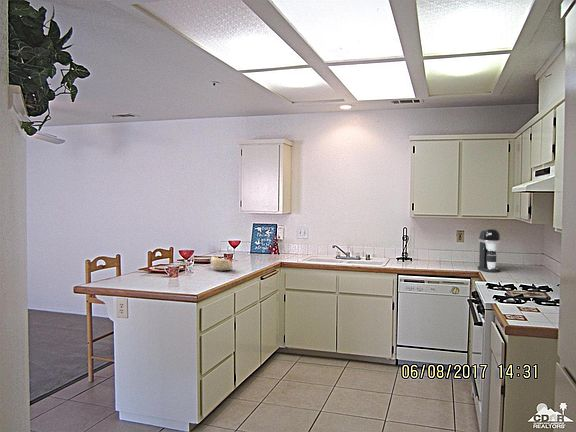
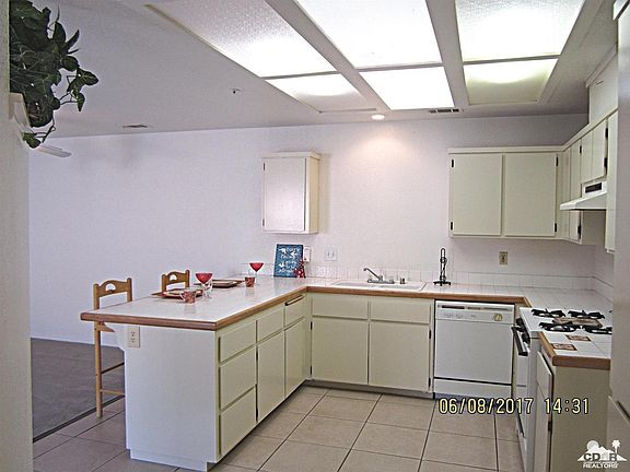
- bowl (221, 263)
- coffee maker (488, 249)
